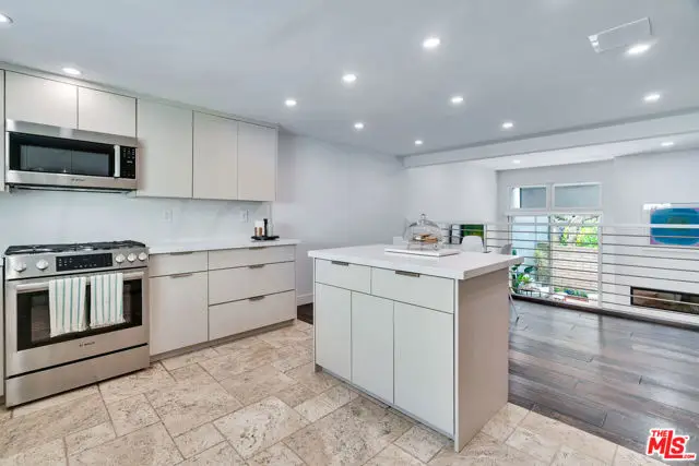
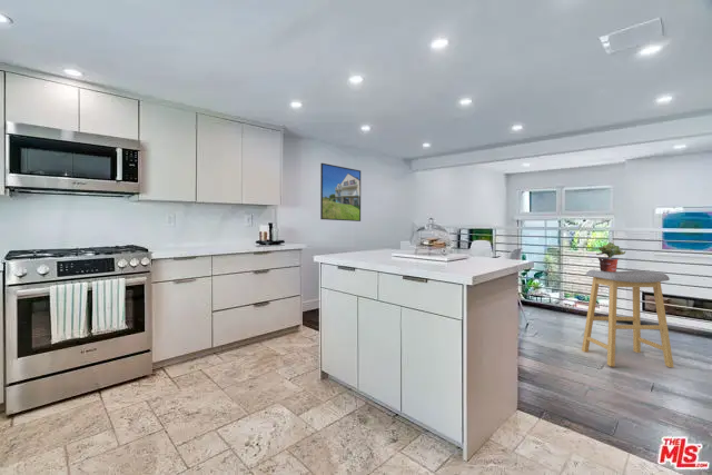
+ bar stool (624, 317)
+ potted plant (611, 256)
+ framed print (342, 194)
